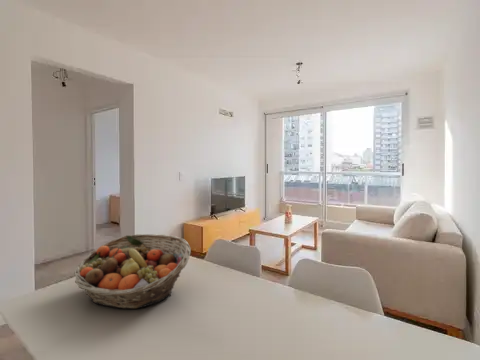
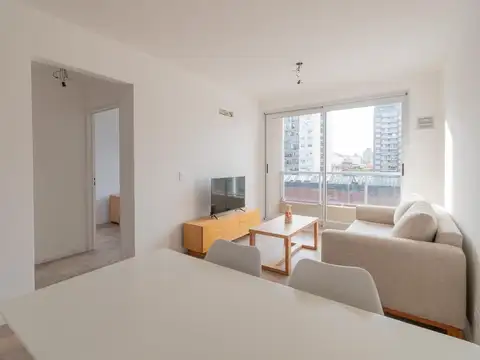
- fruit basket (135, 267)
